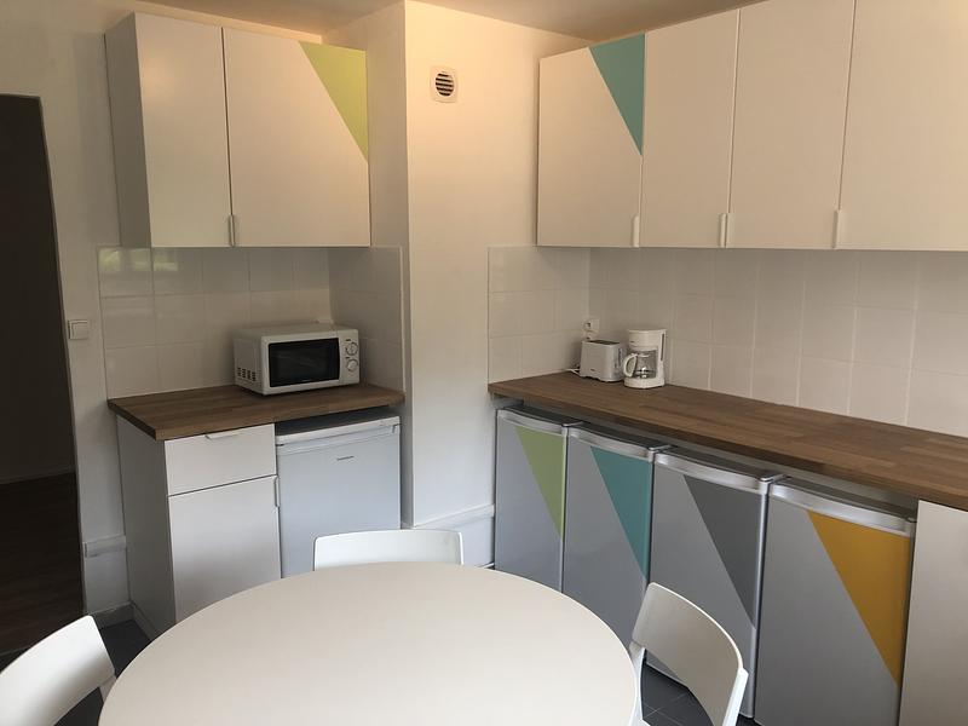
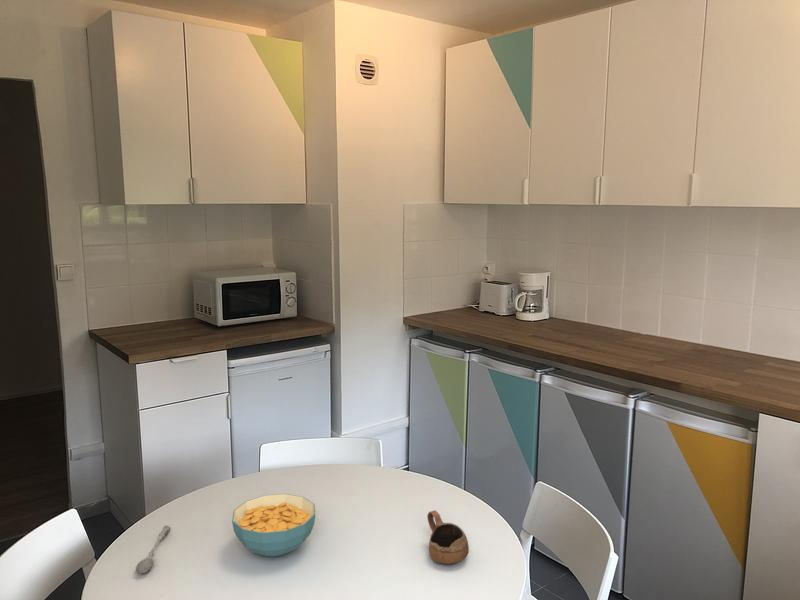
+ cereal bowl (274, 531)
+ cup (447, 537)
+ soupspoon (154, 549)
